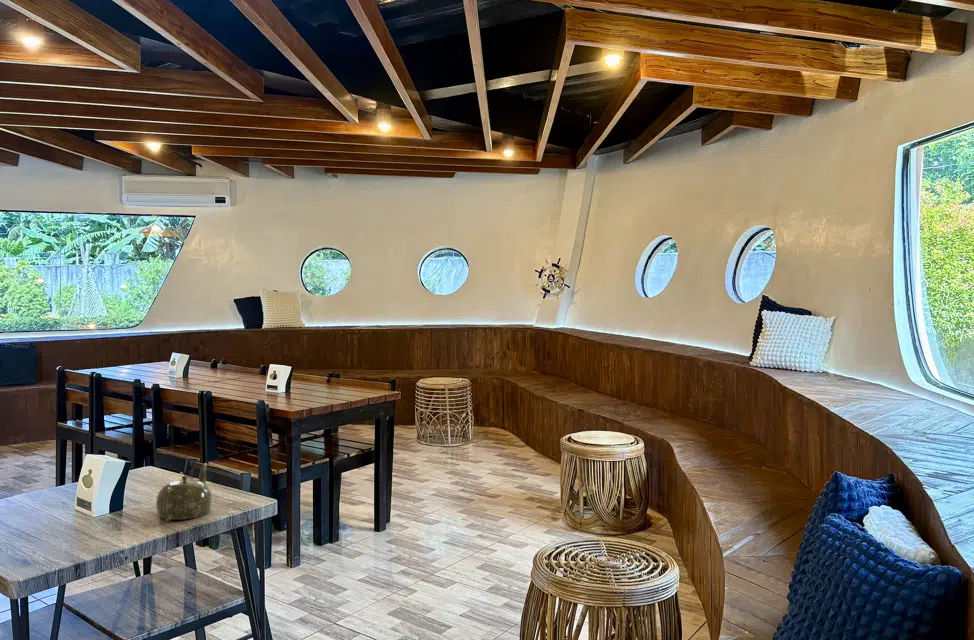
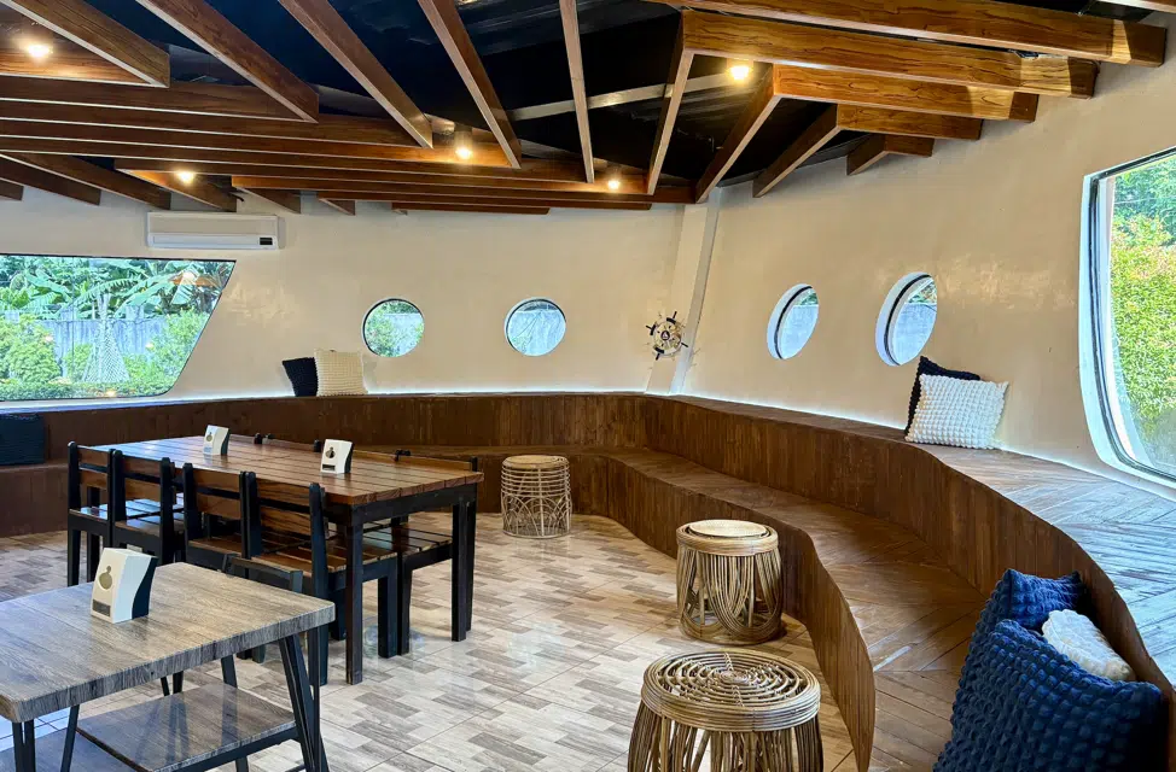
- teapot (186, 492)
